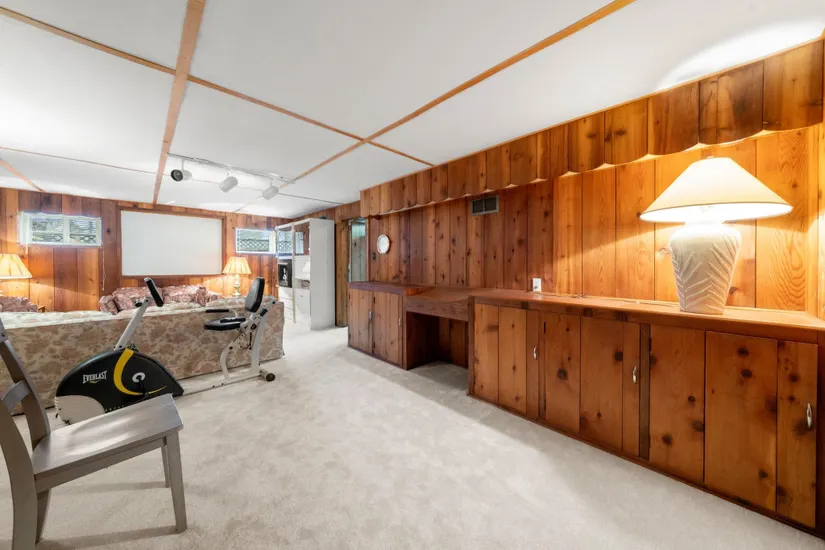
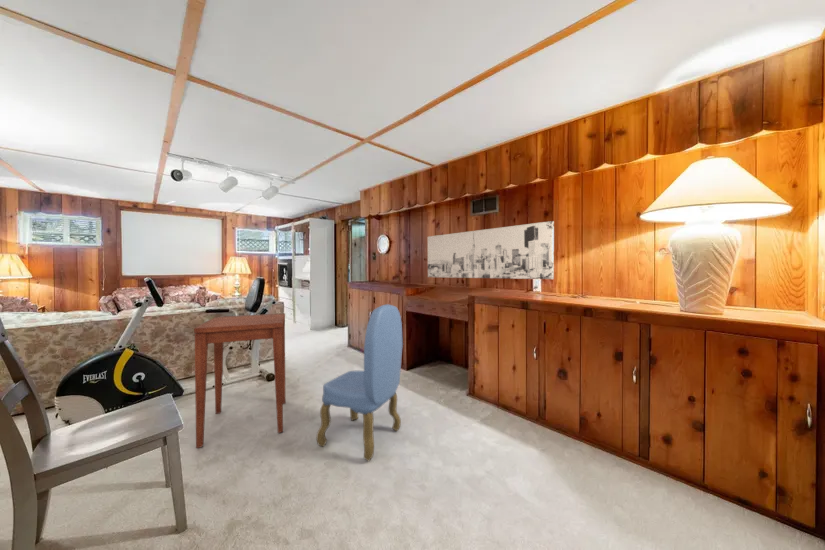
+ side table (222, 370)
+ wall art (479, 254)
+ dining chair (362, 371)
